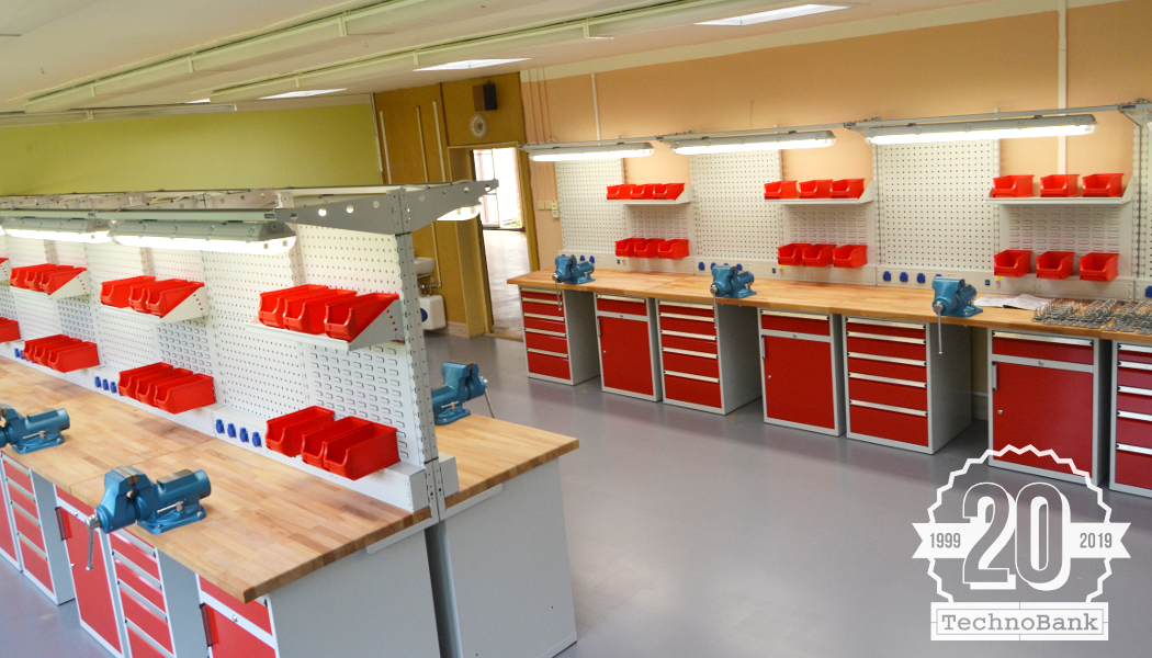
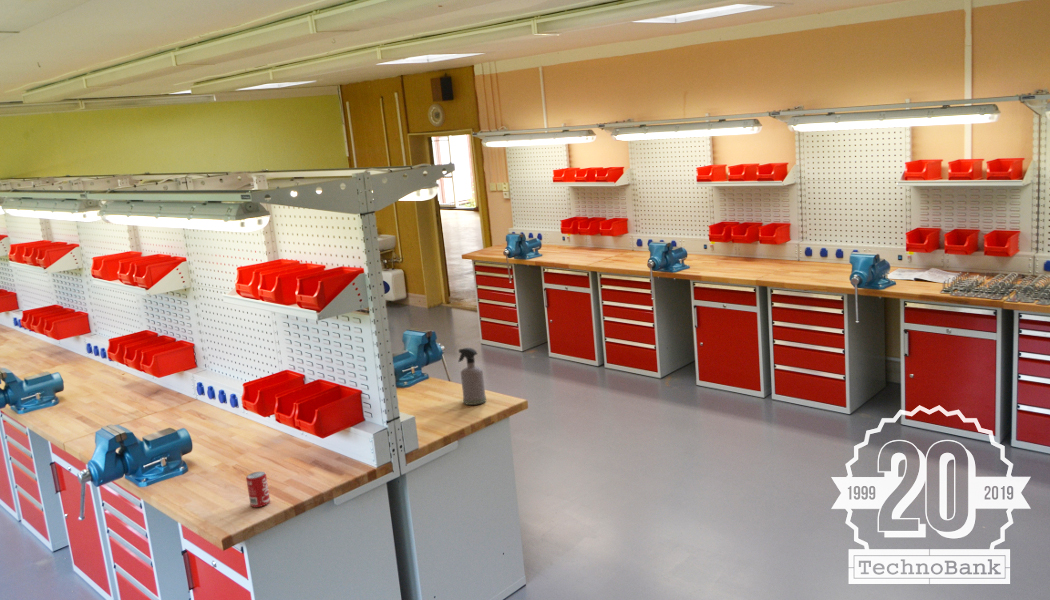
+ beverage can (258, 489)
+ spray bottle (470, 374)
